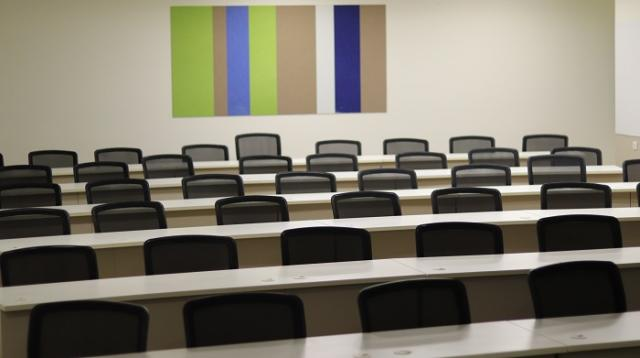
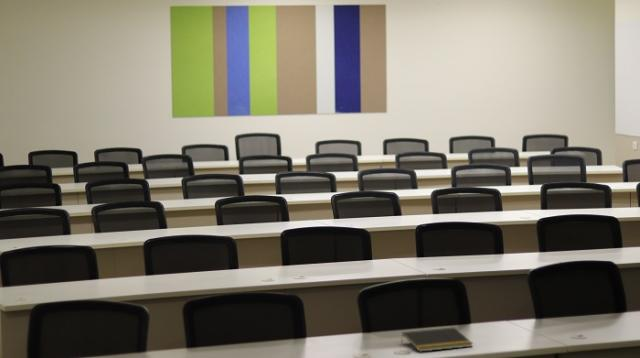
+ notepad (437, 339)
